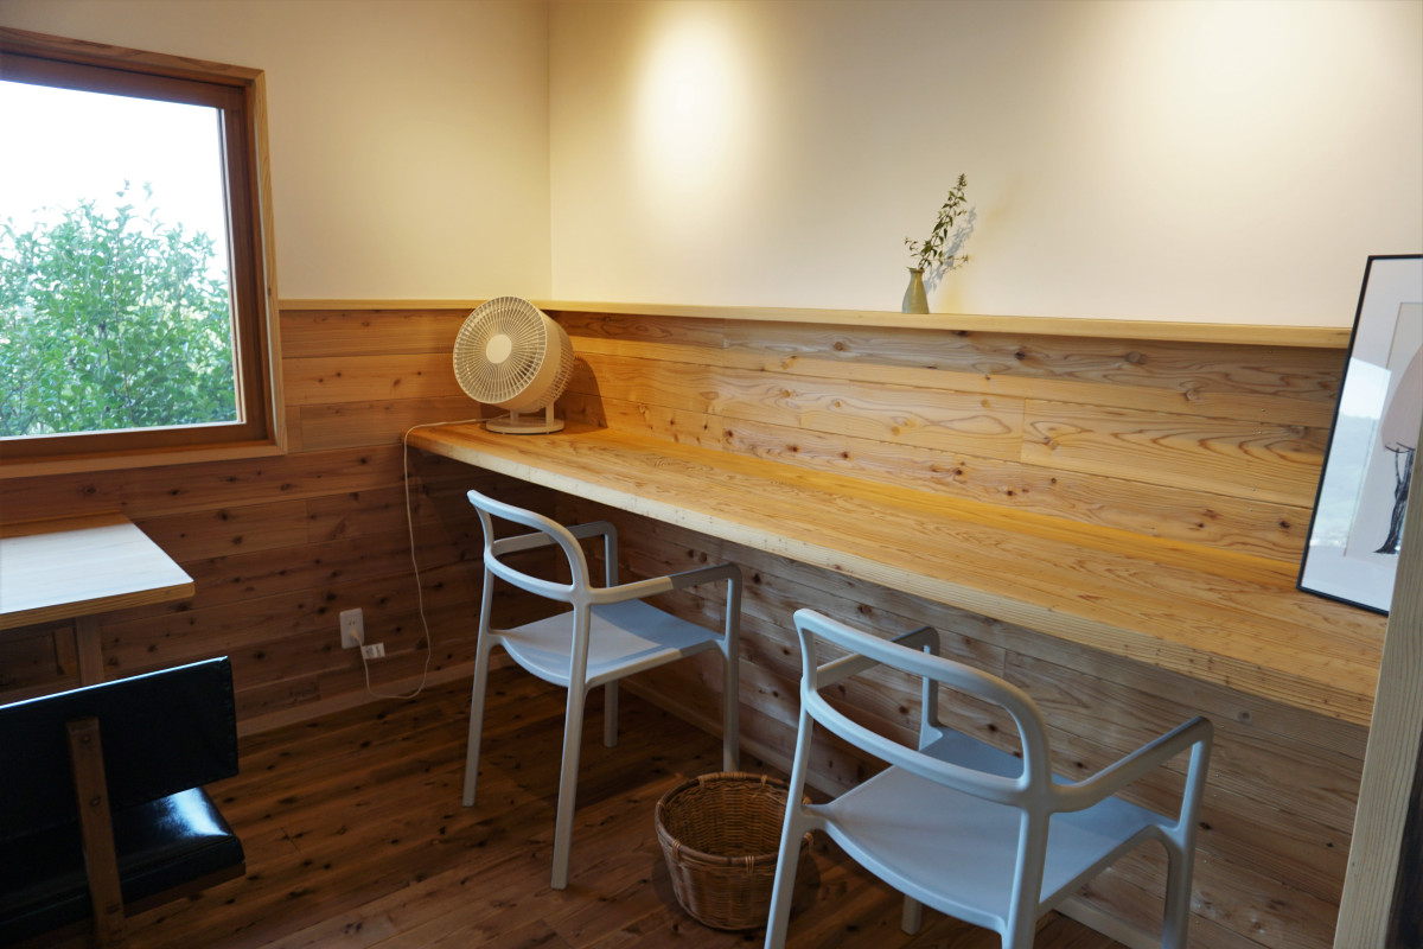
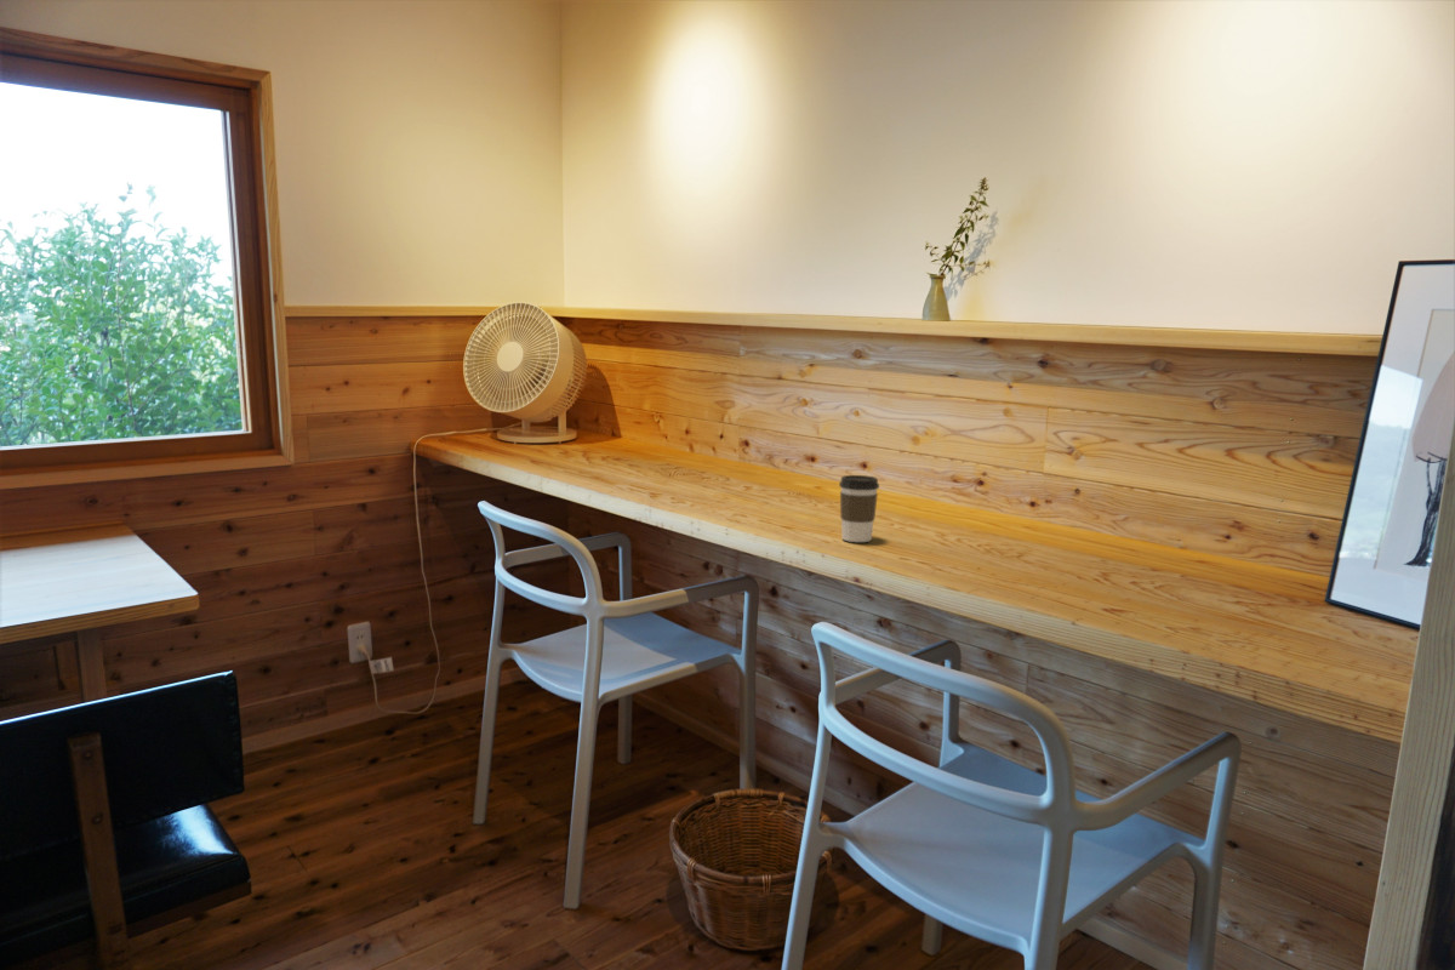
+ coffee cup (857, 508)
